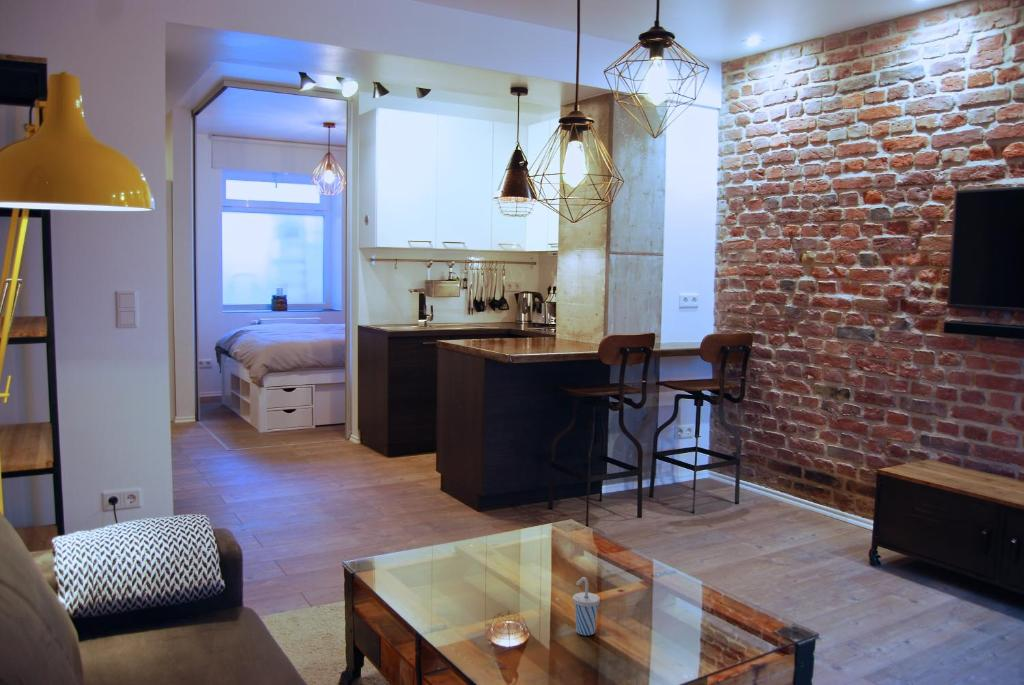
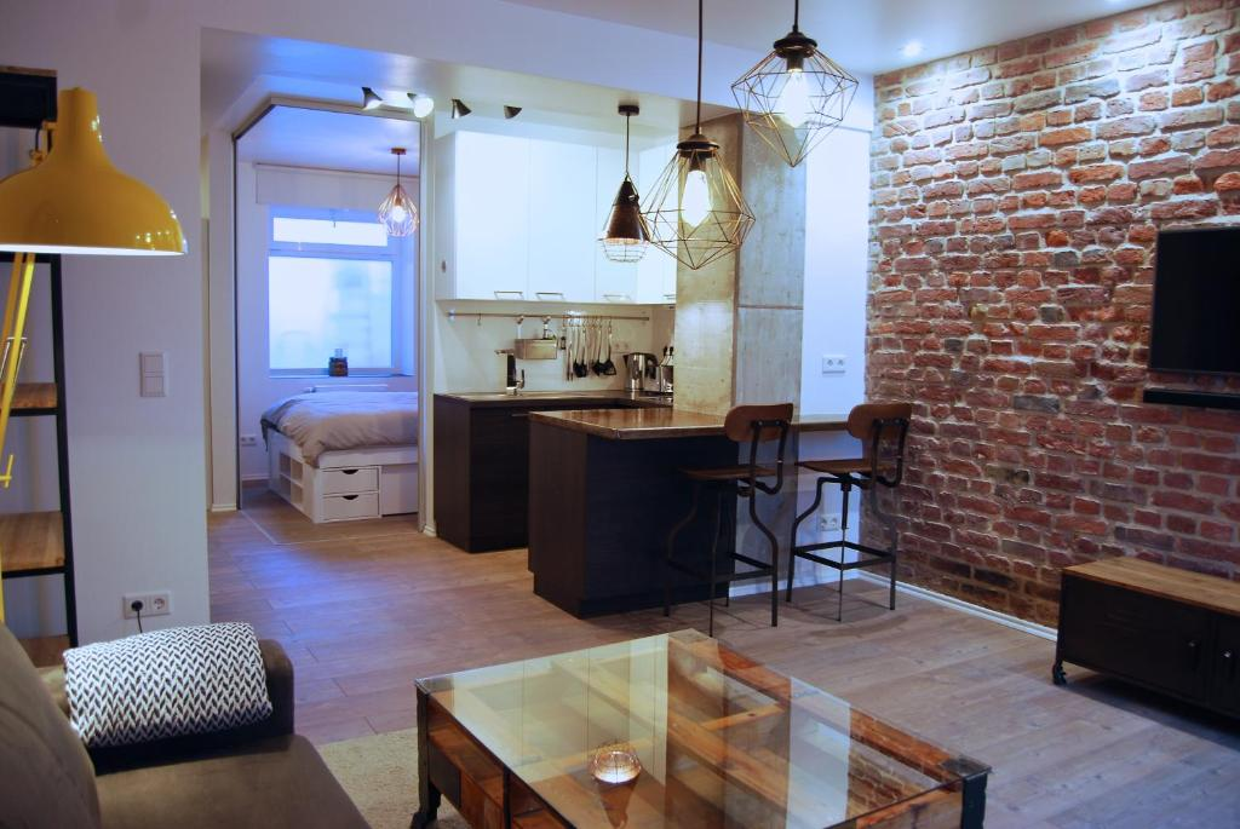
- cup (585, 604)
